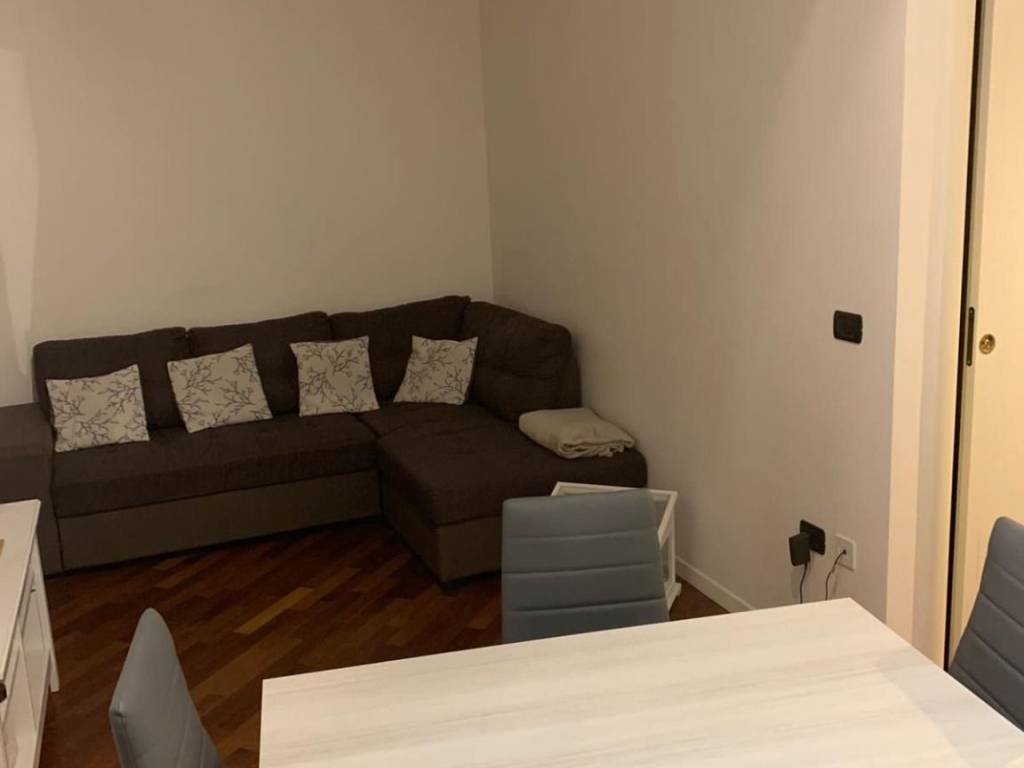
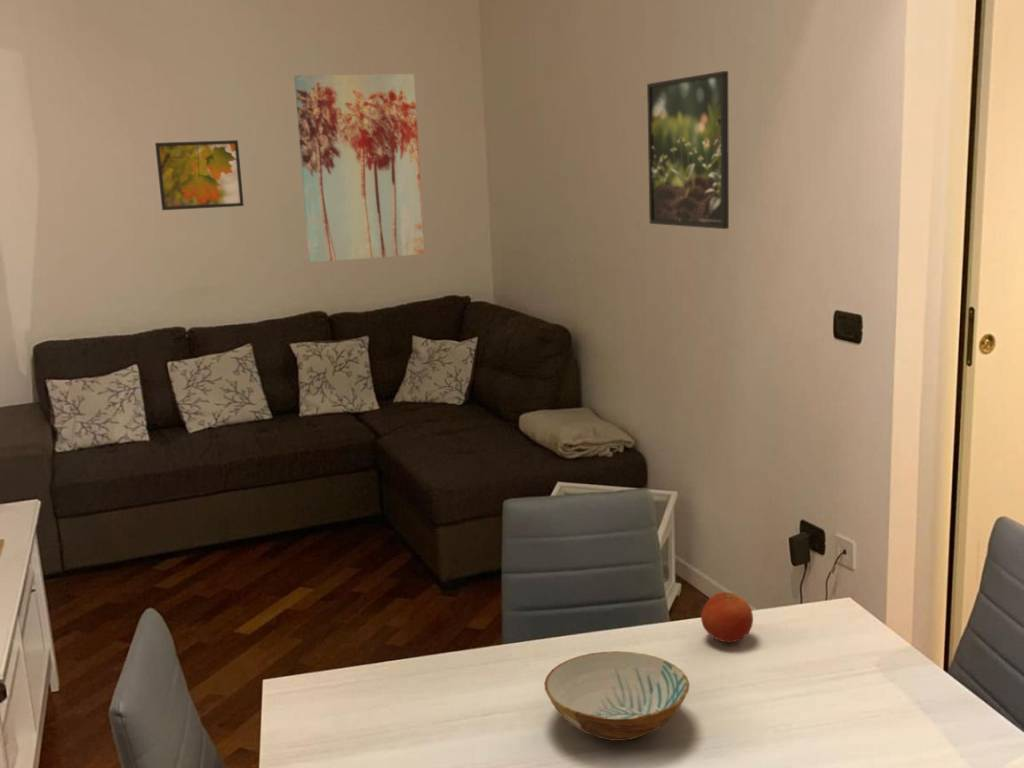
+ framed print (686, 152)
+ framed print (200, 175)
+ wall art (361, 168)
+ fruit (727, 616)
+ bowl (616, 703)
